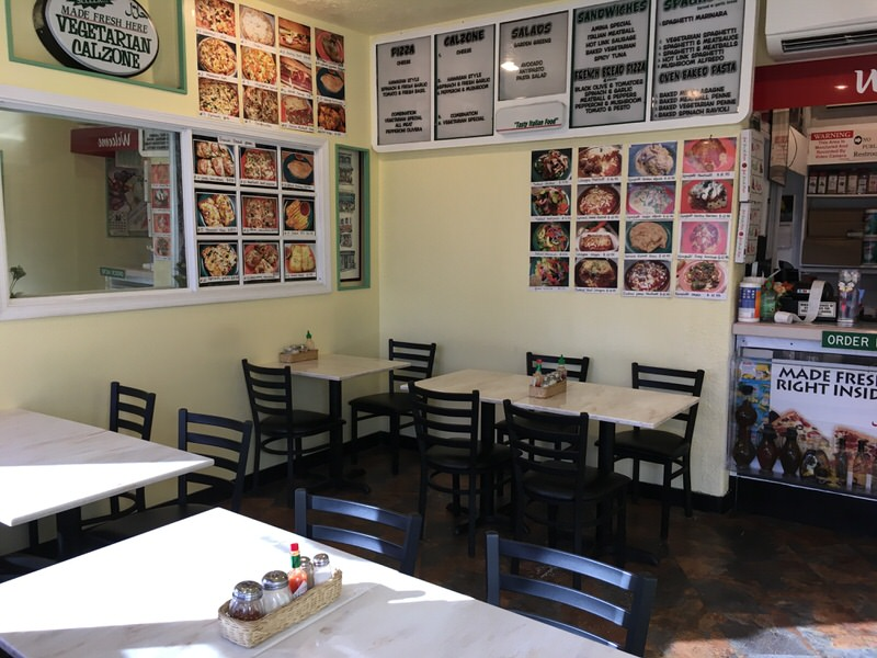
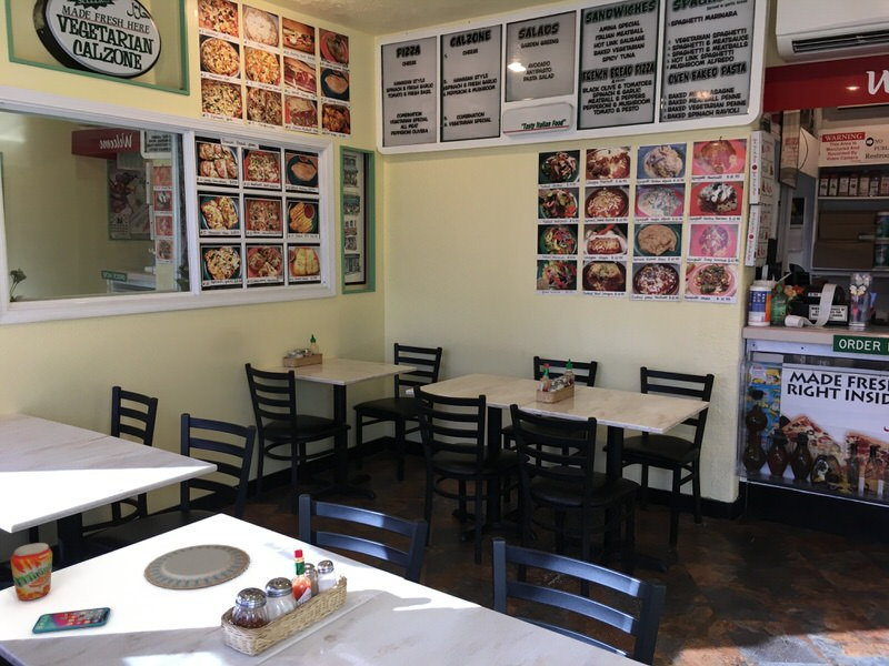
+ smartphone (72, 619)
+ chinaware (198, 563)
+ beverage can (32, 572)
